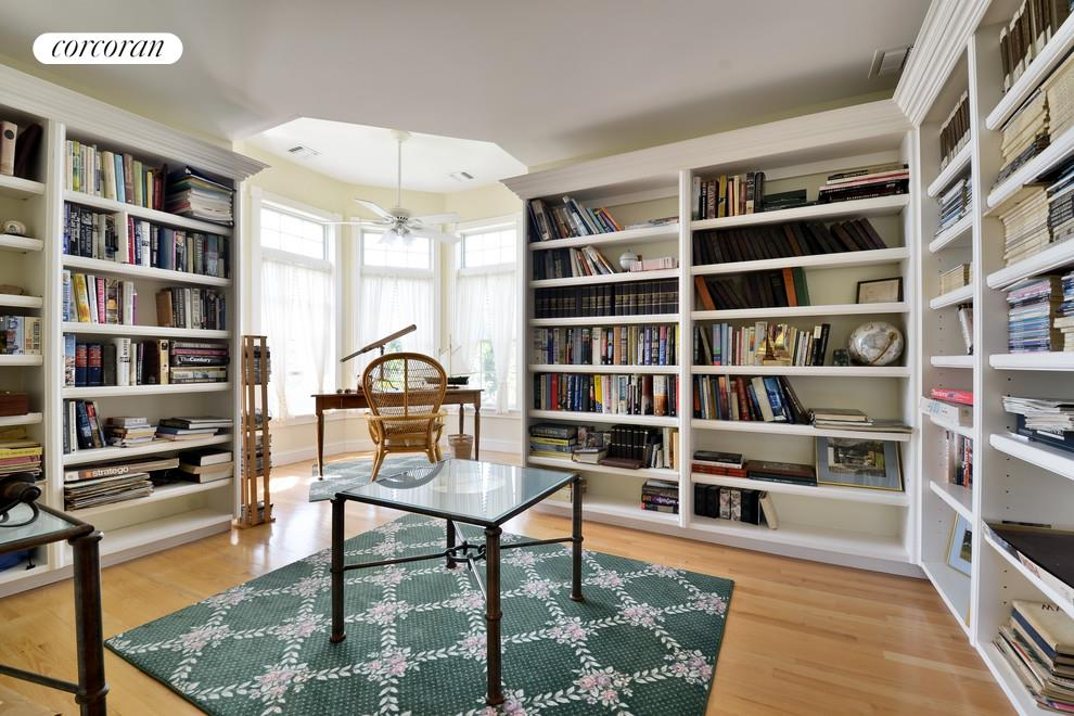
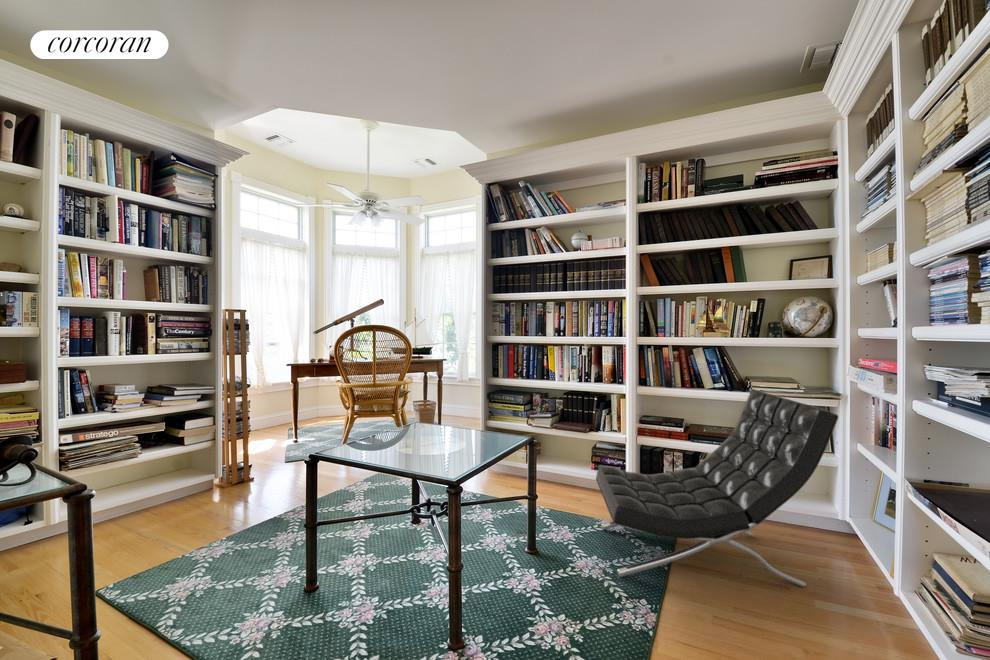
+ lounge chair (701, 475)
